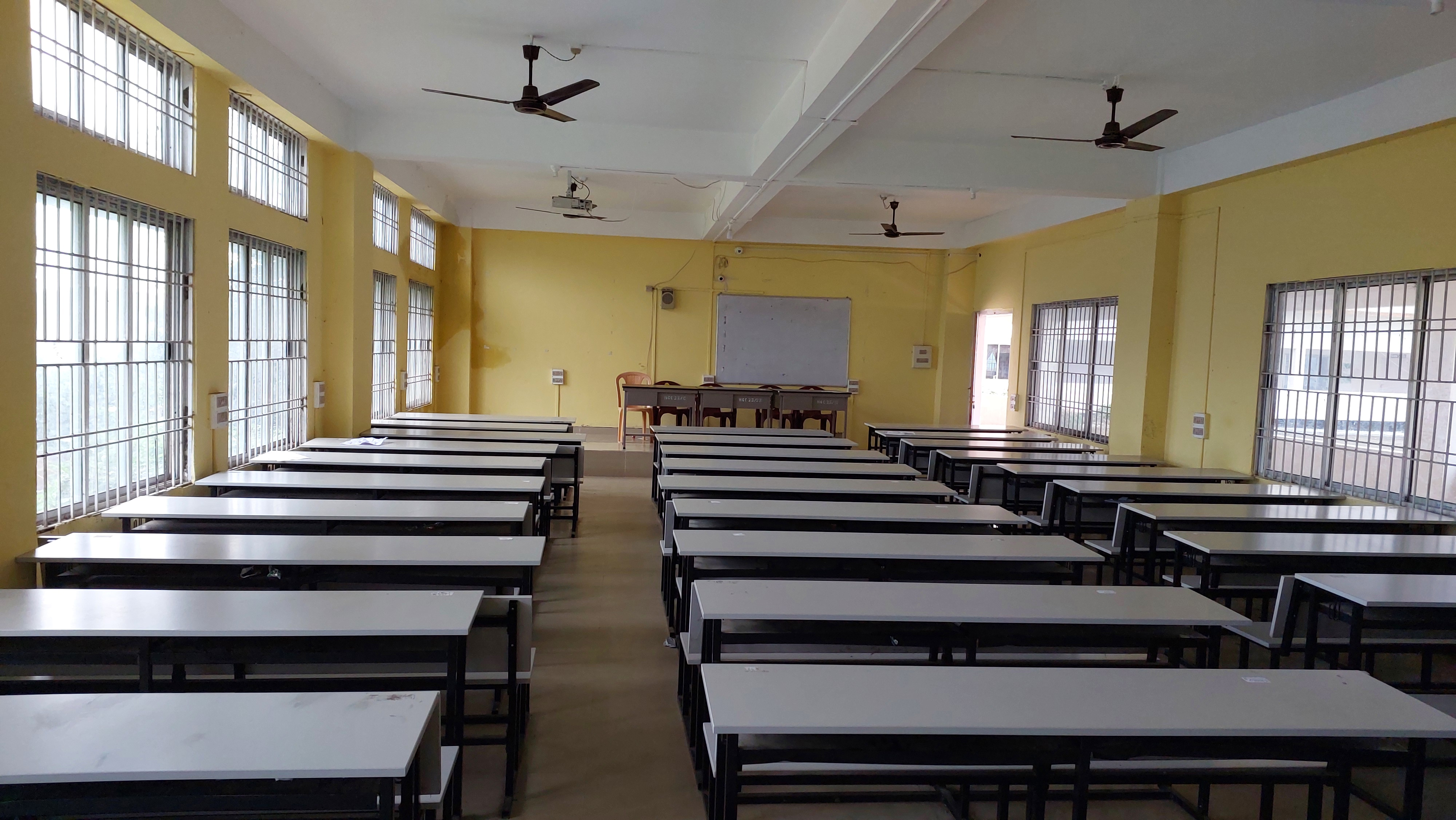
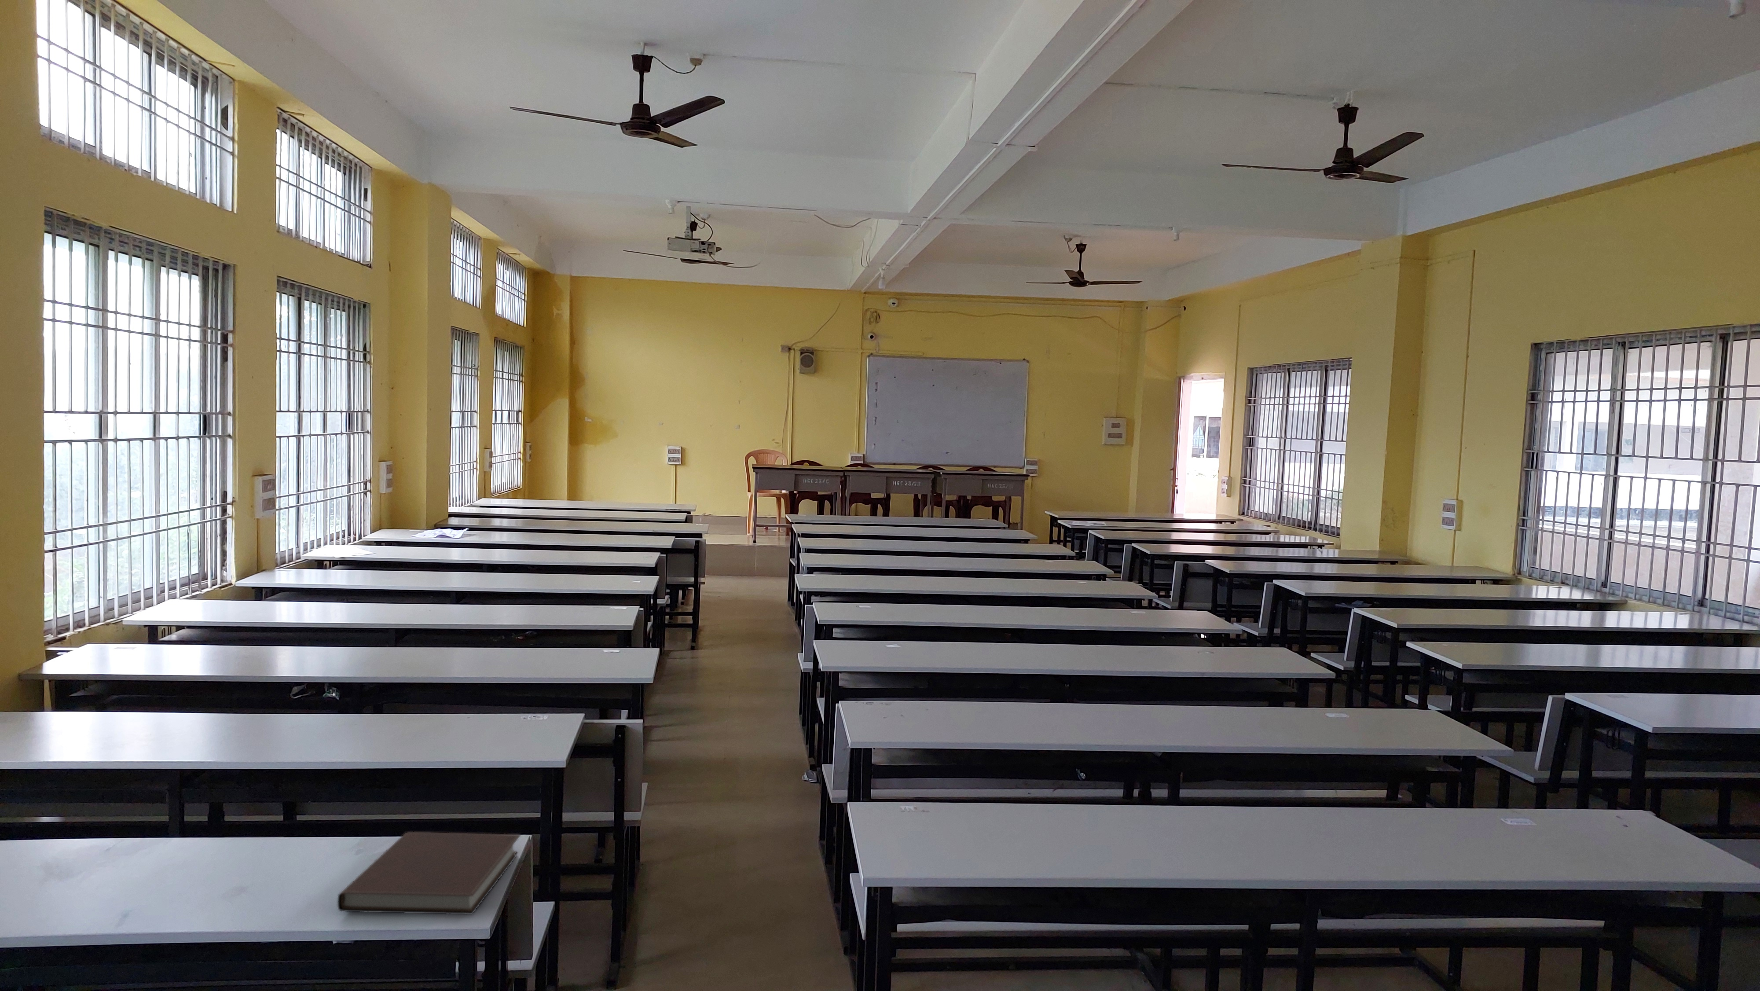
+ notebook (435, 870)
